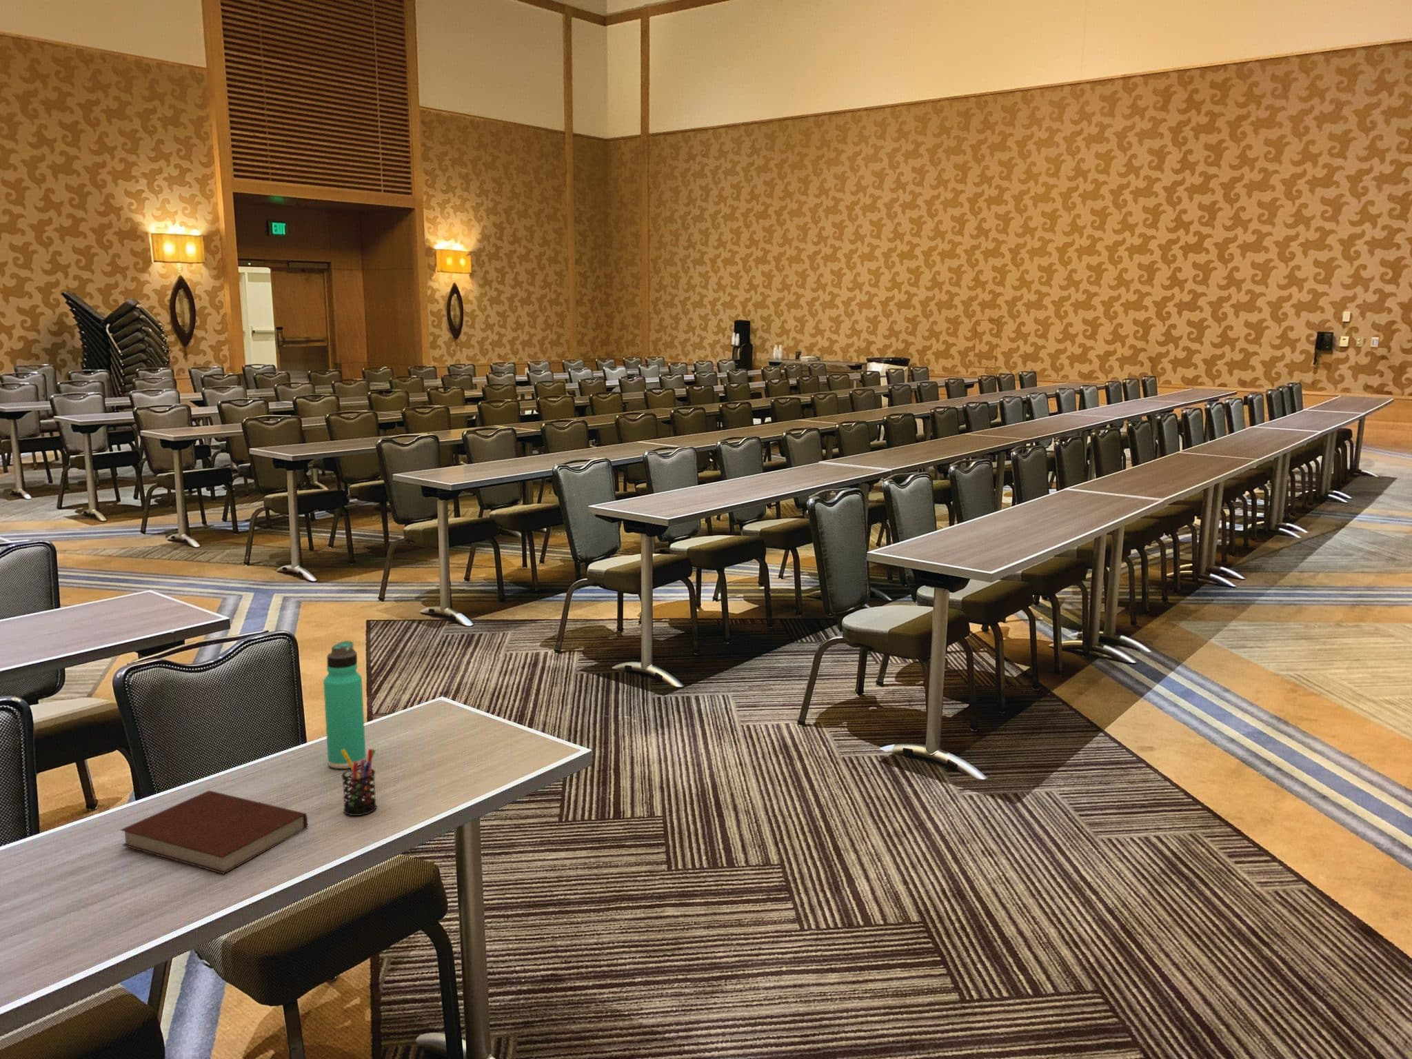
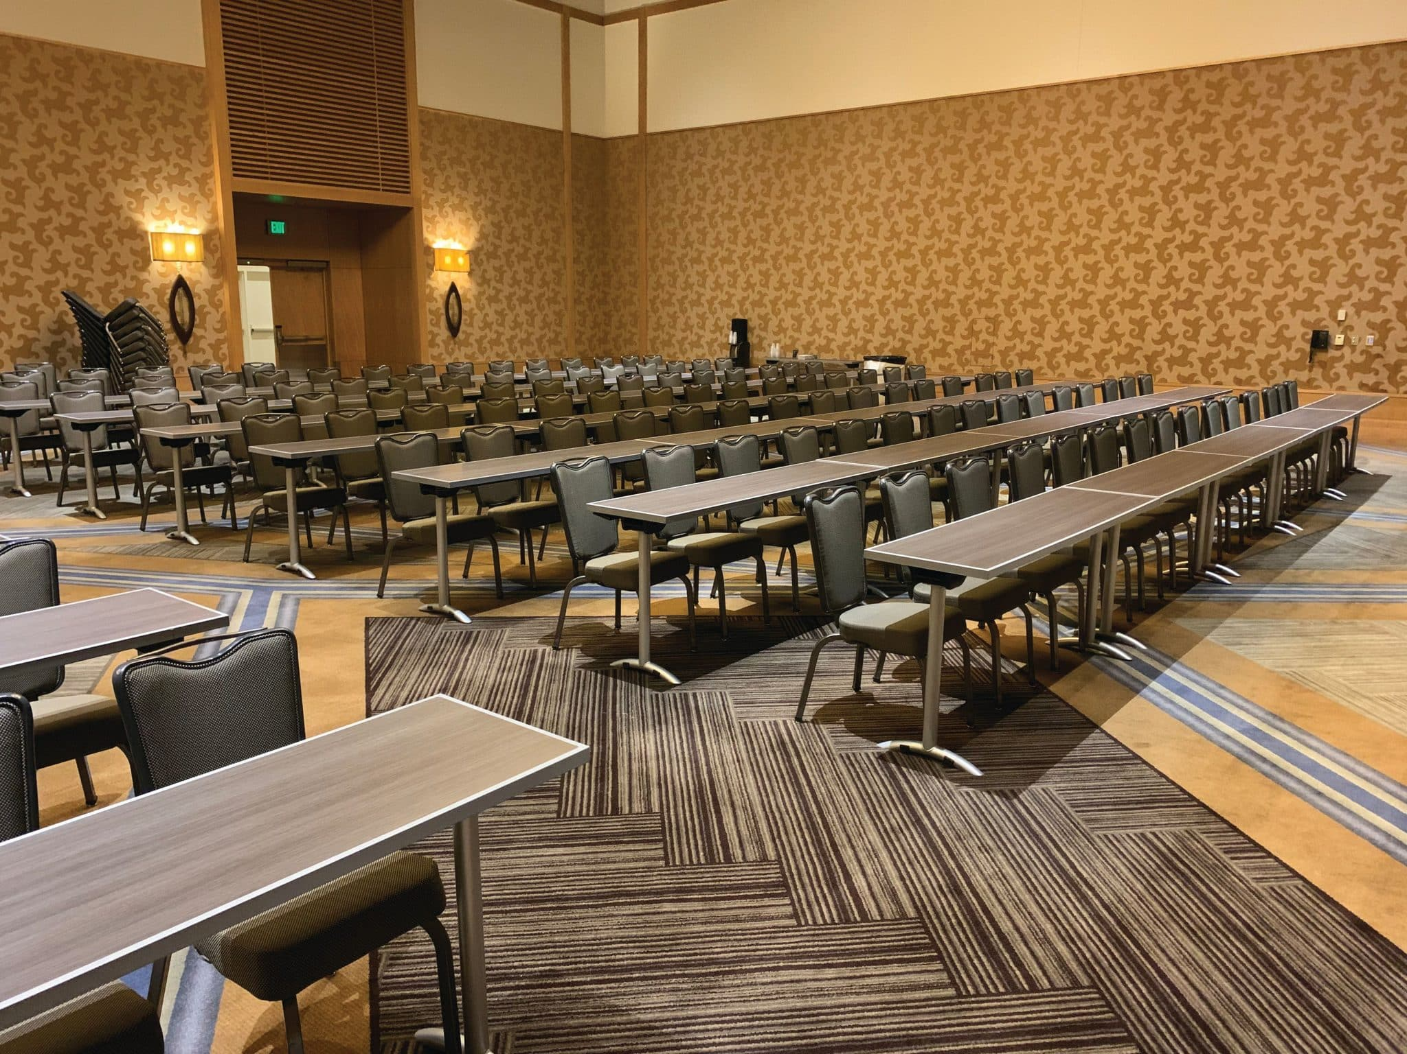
- notebook (216, 829)
- pen holder (362, 778)
- thermos bottle (344, 704)
